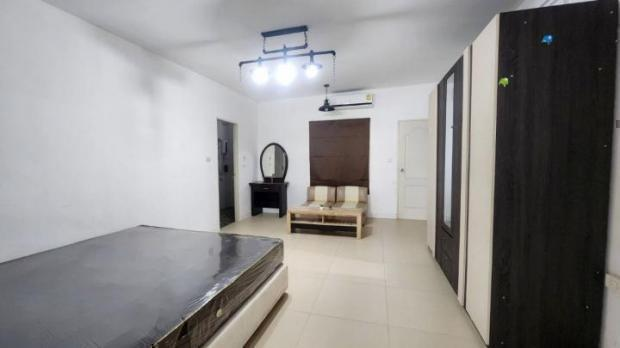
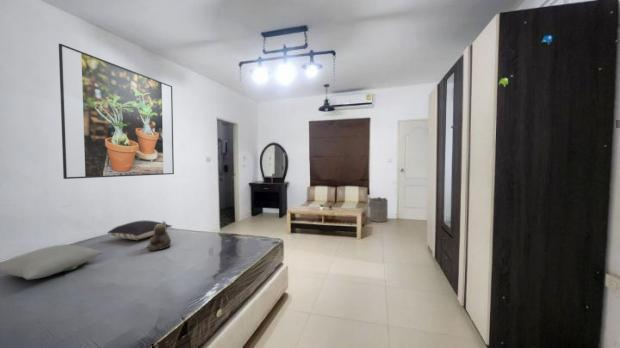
+ pillow (50, 260)
+ teddy bear (161, 234)
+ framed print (128, 123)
+ laundry hamper (377, 208)
+ pillow (141, 229)
